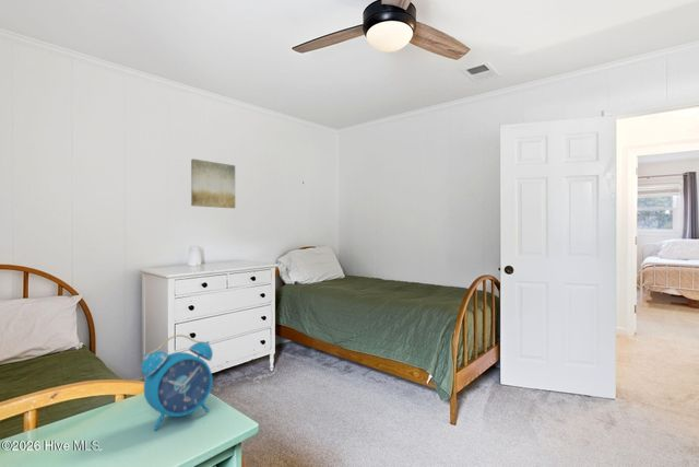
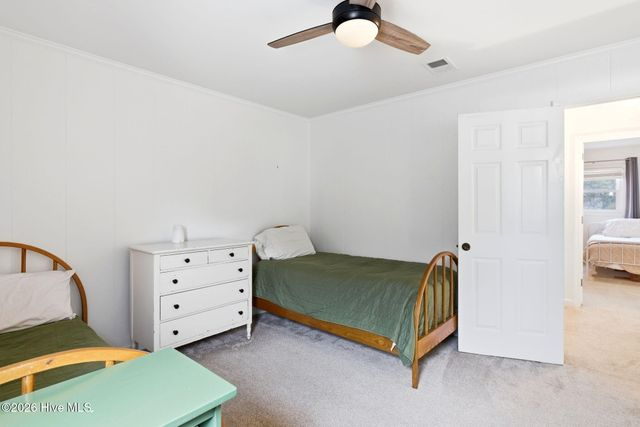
- alarm clock (180, 376)
- wall art (214, 185)
